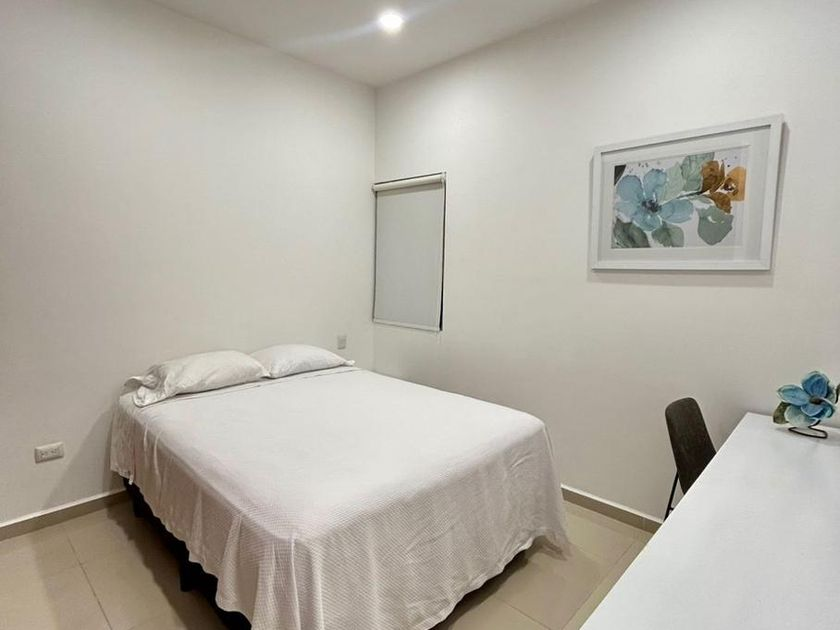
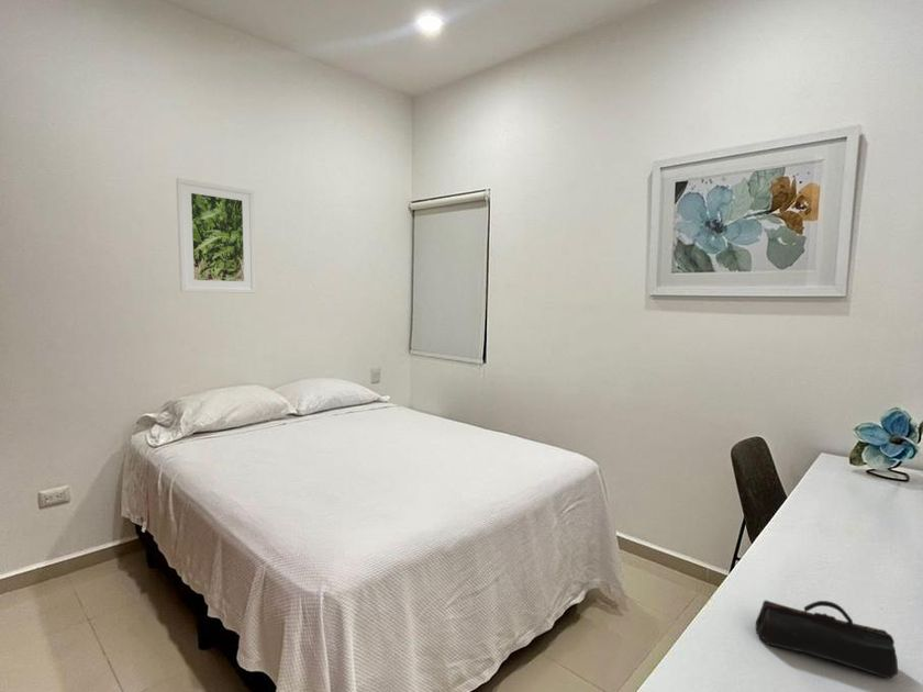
+ pencil case (823, 626)
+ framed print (218, 238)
